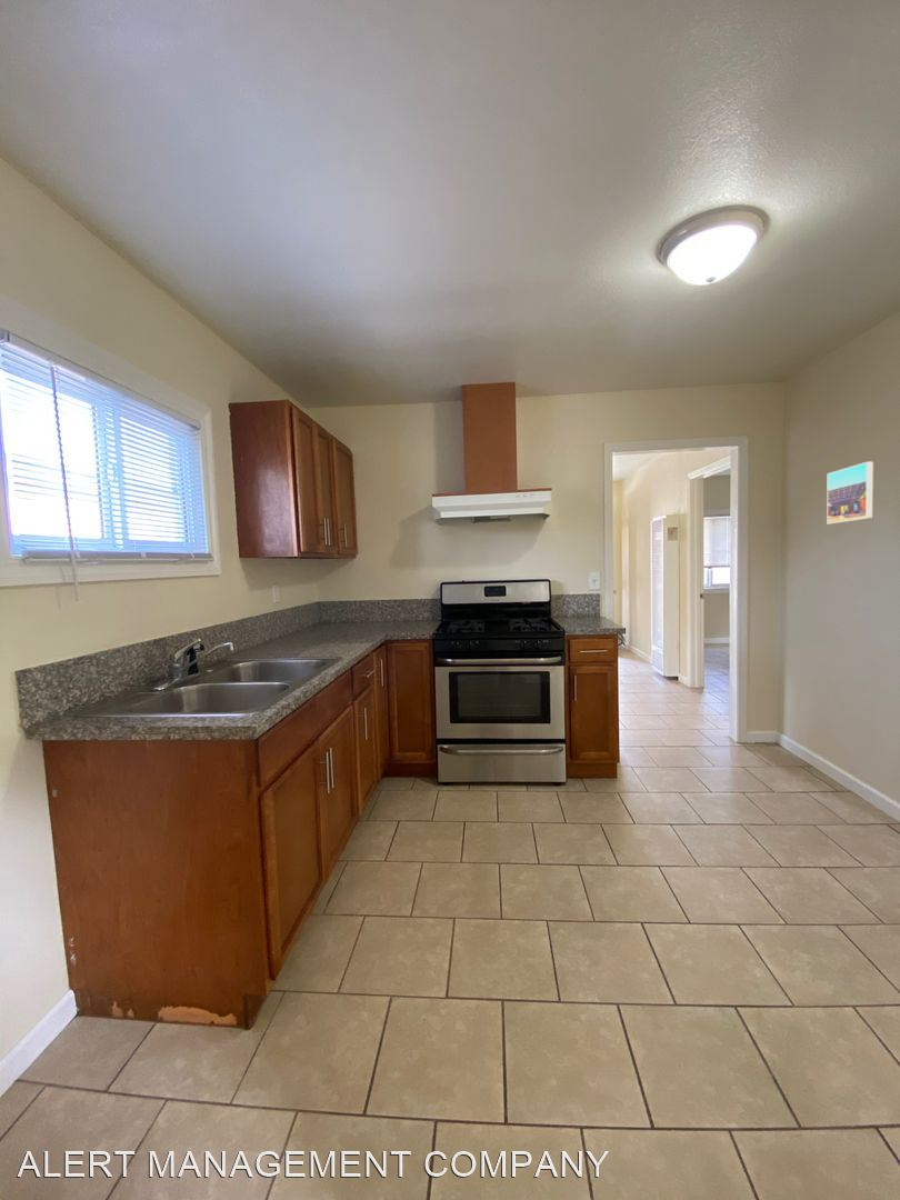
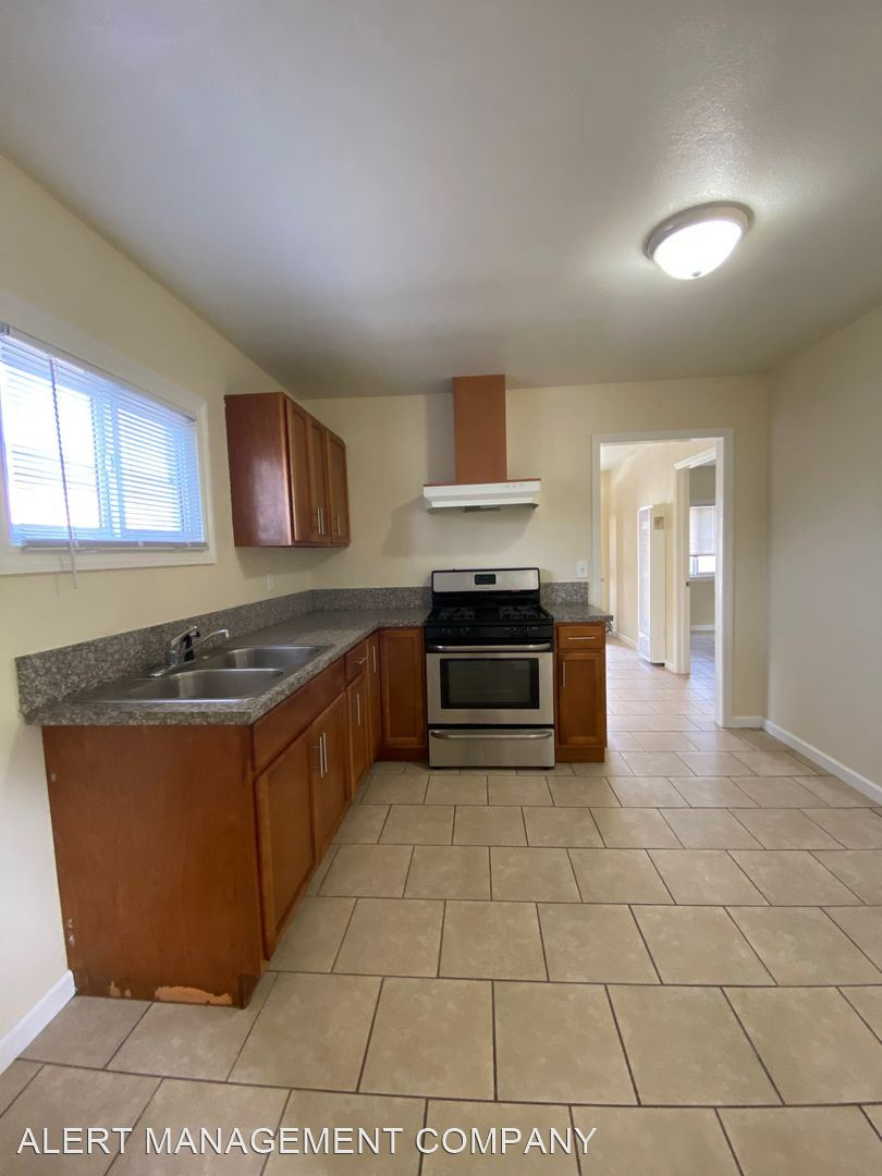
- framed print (848, 494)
